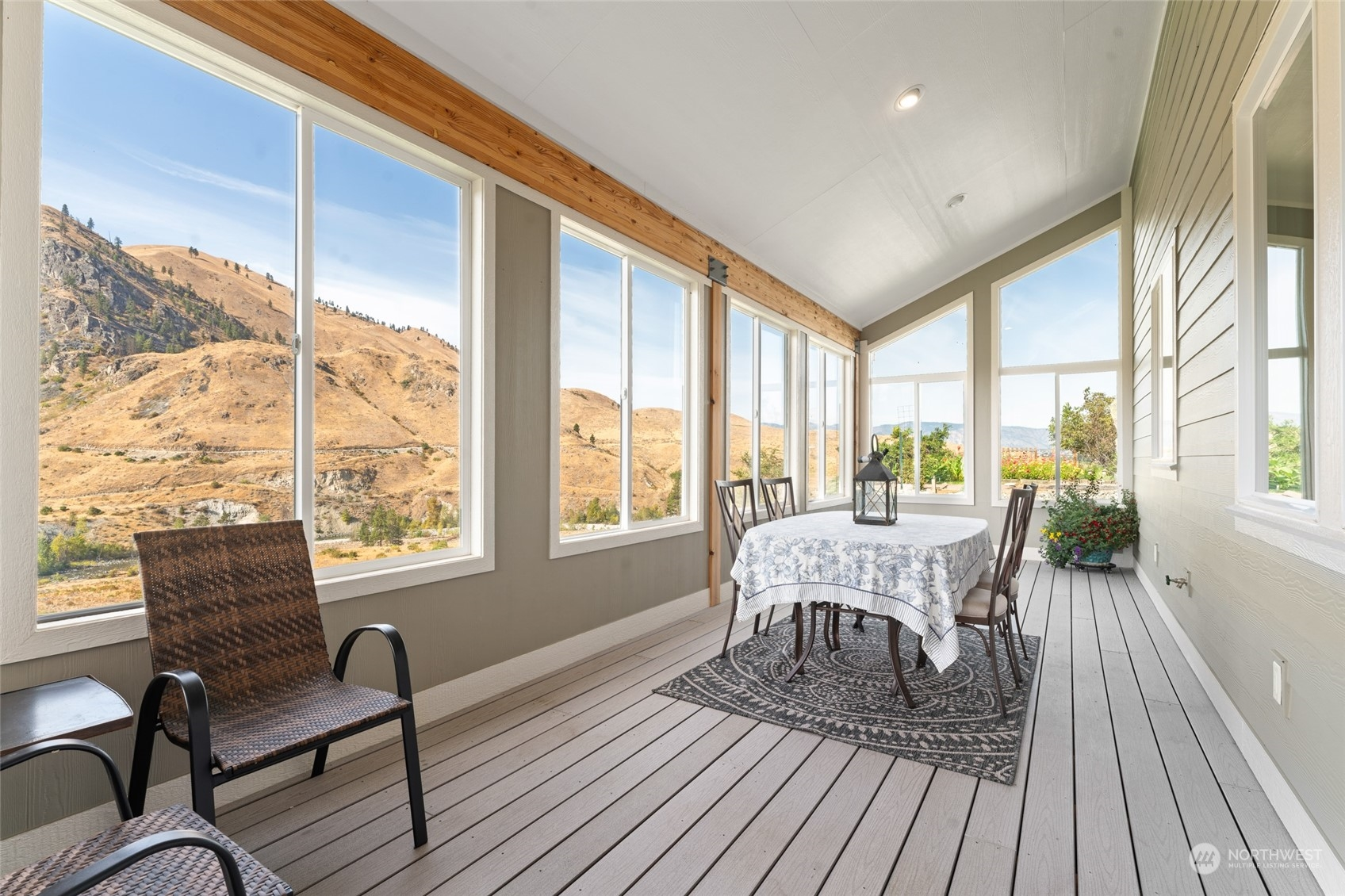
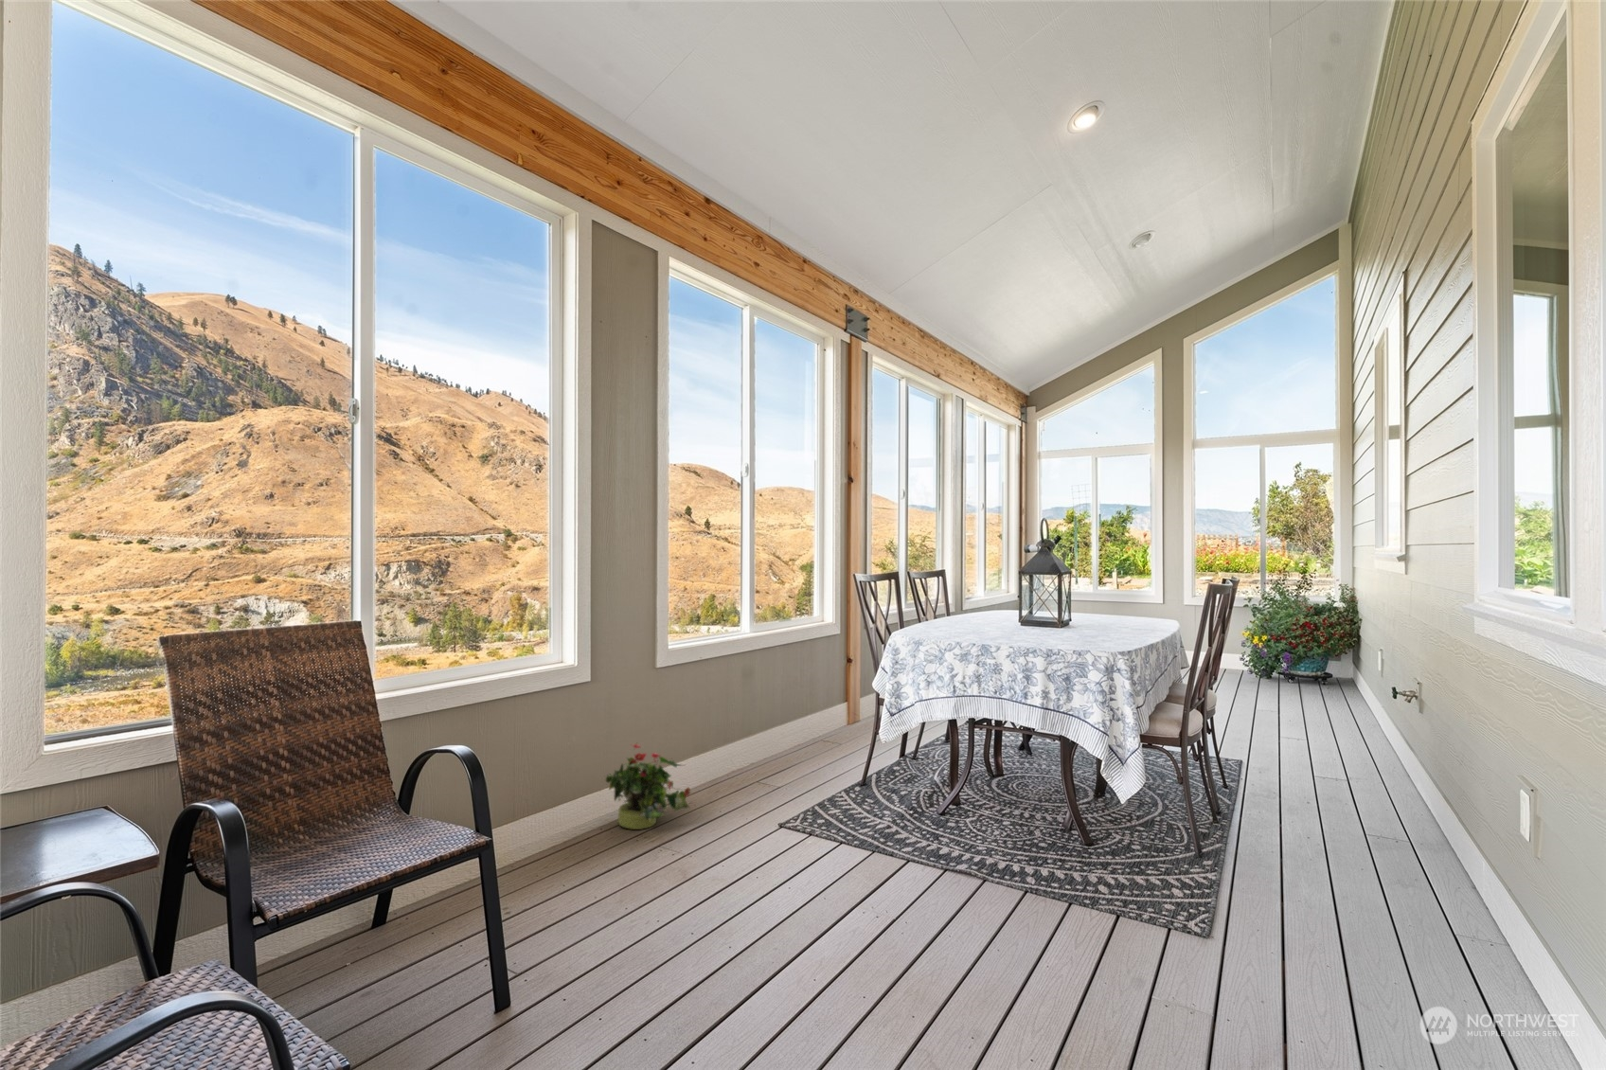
+ potted plant (647, 783)
